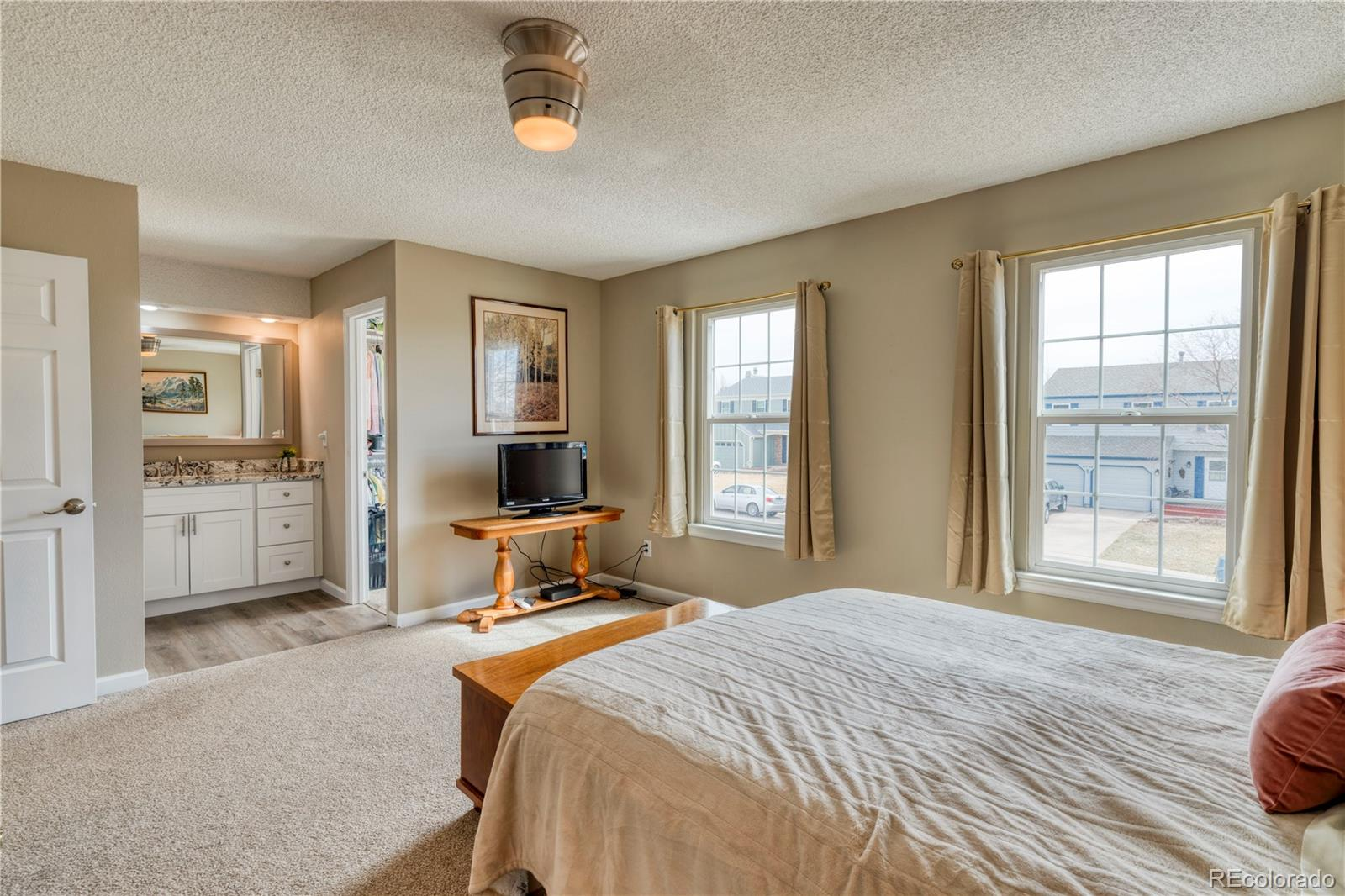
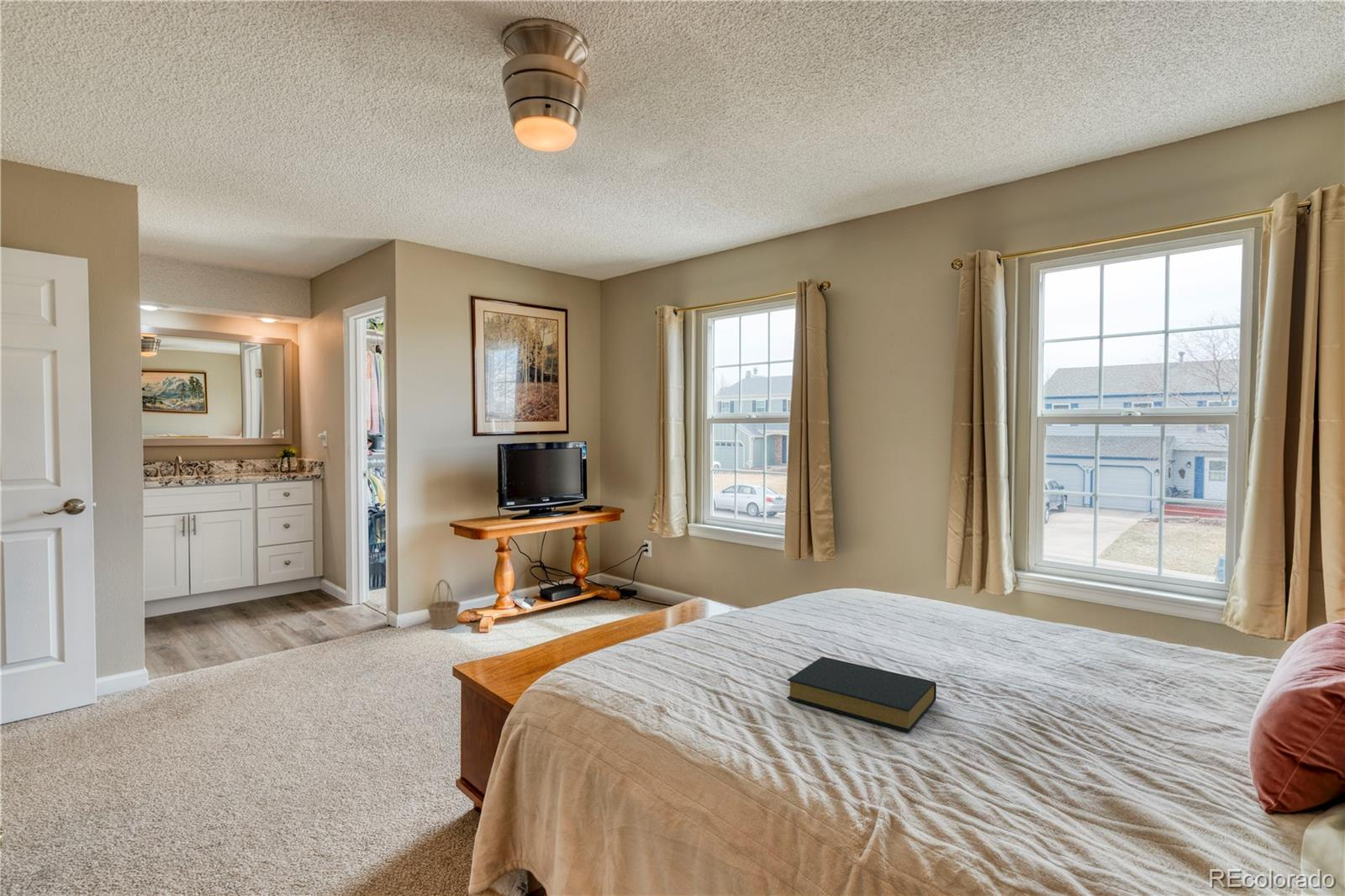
+ basket (443, 602)
+ hardback book (861, 689)
